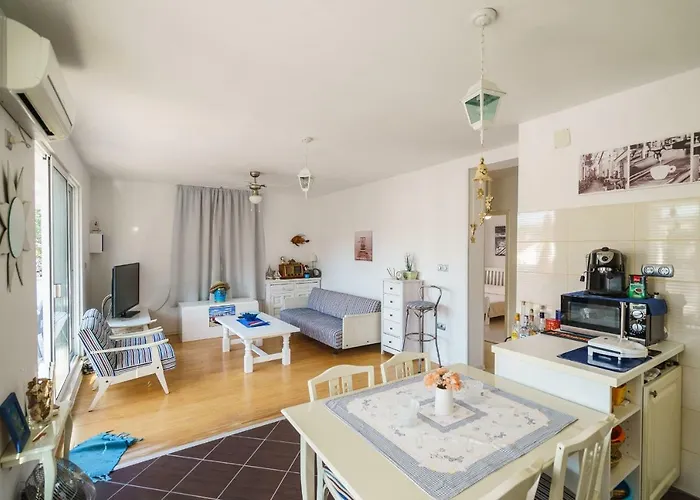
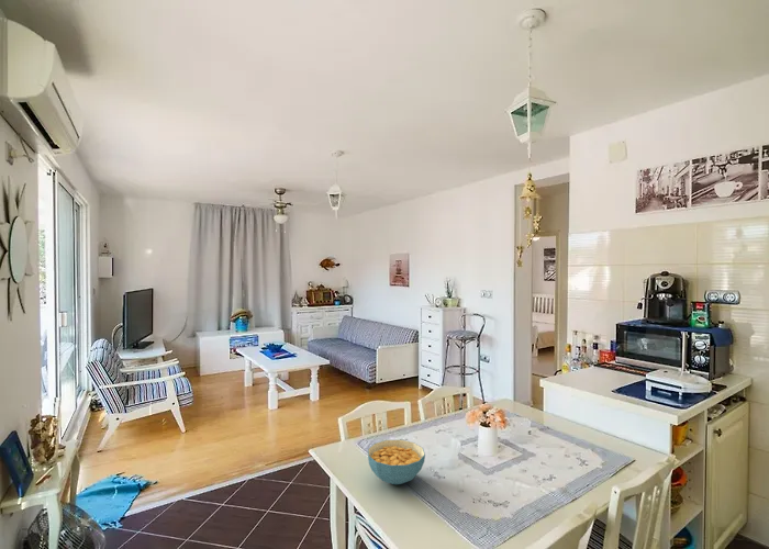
+ cereal bowl (395, 466)
